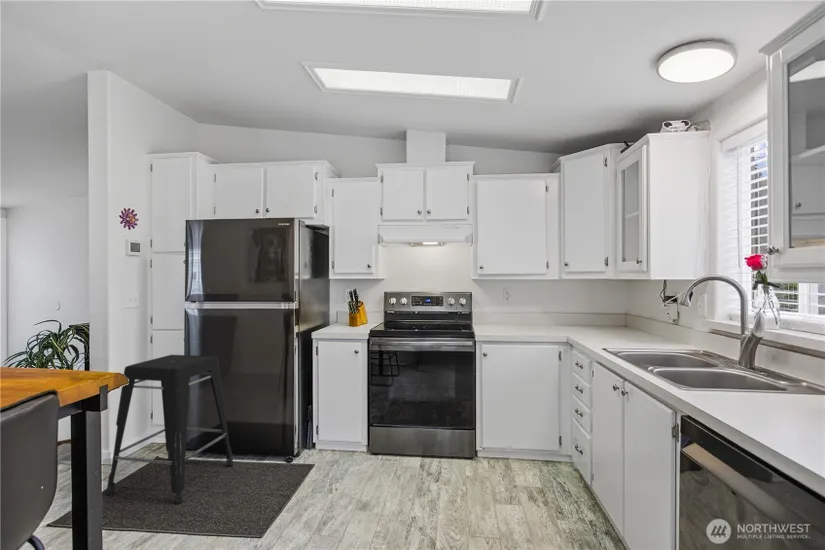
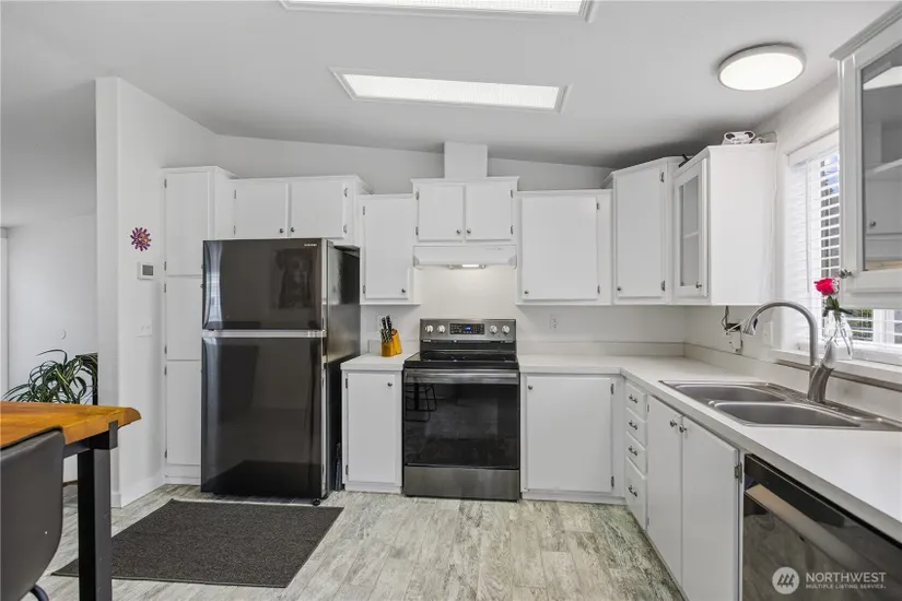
- stool (174, 419)
